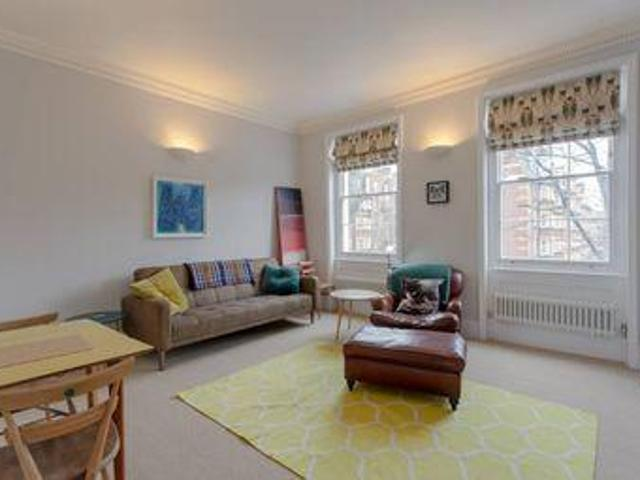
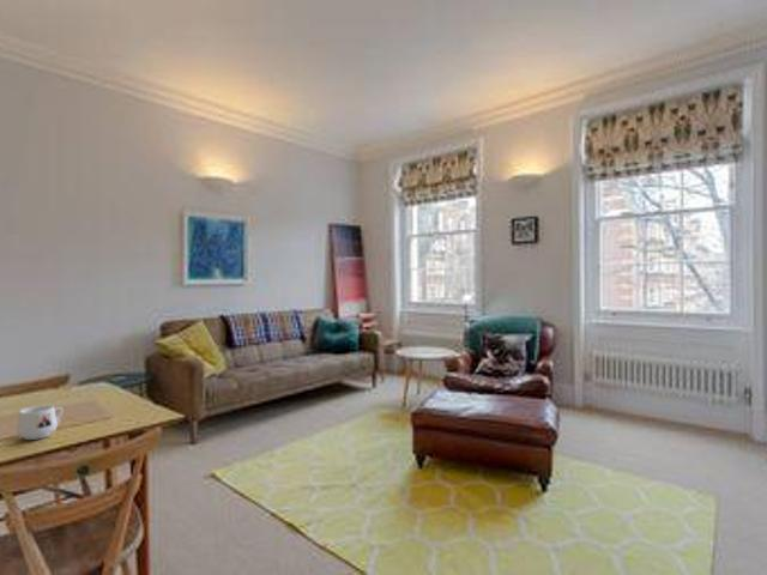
+ mug (41, 422)
